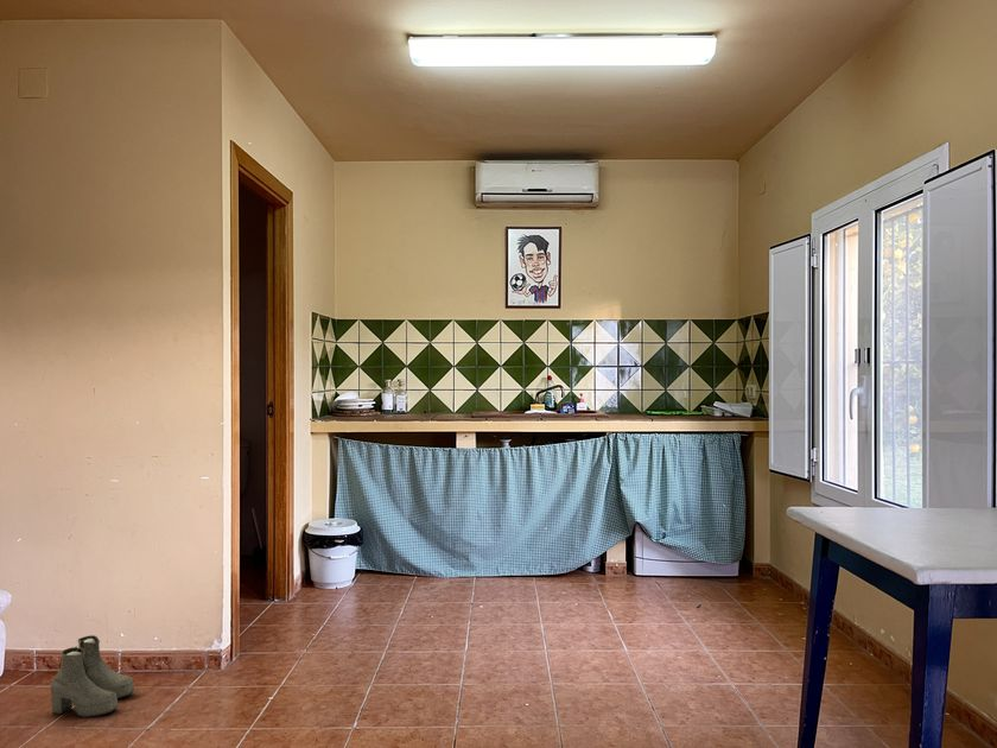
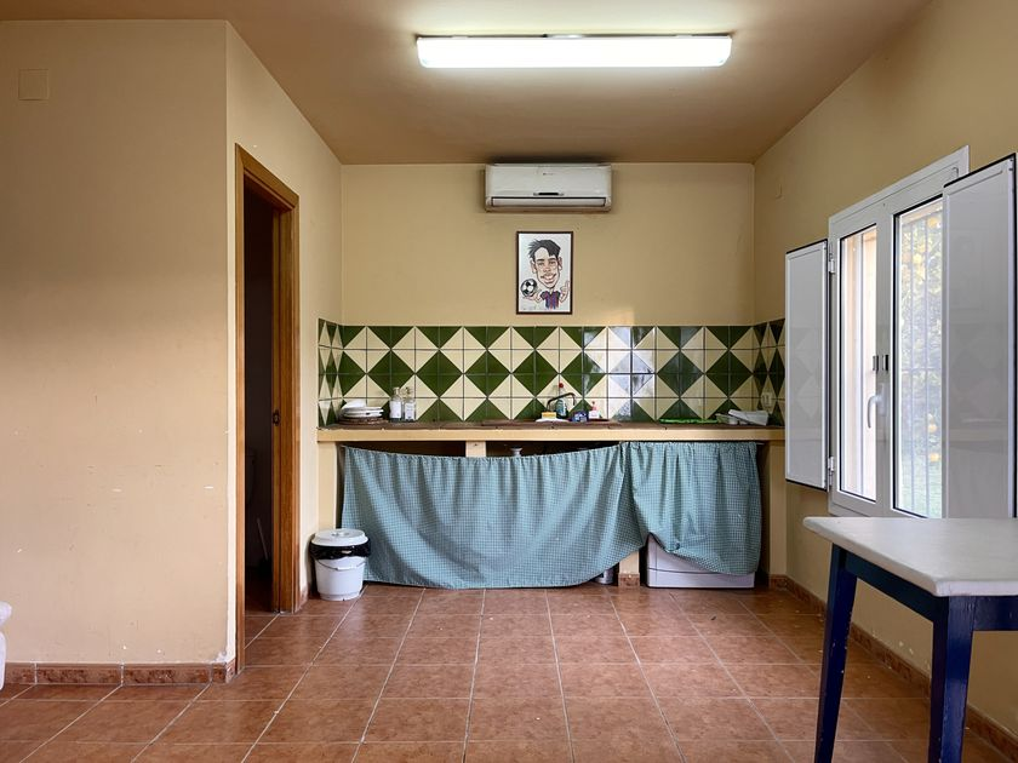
- boots (93, 673)
